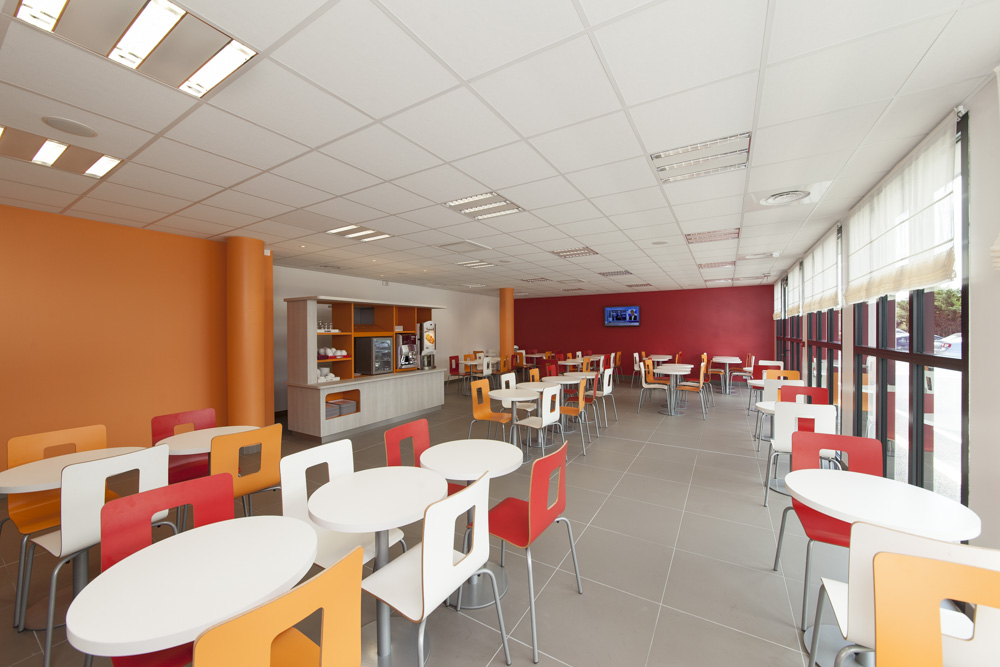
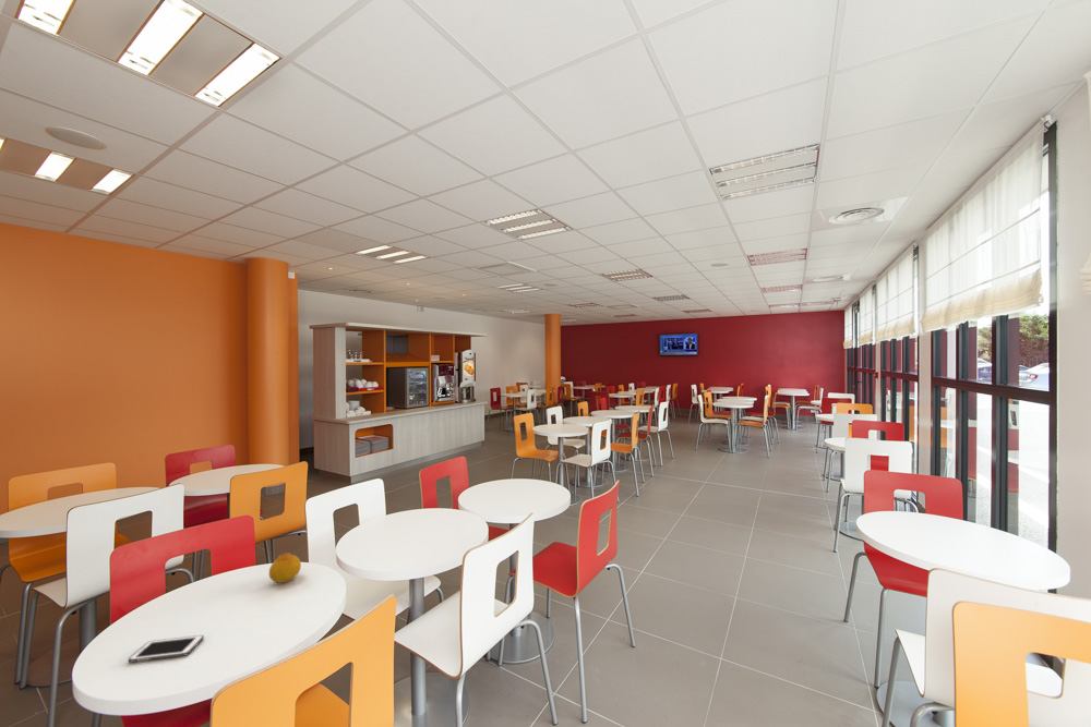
+ cell phone (167, 647)
+ fruit (285, 567)
